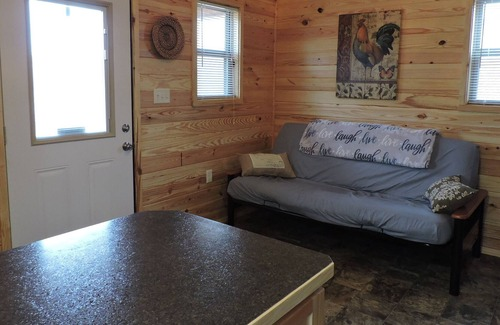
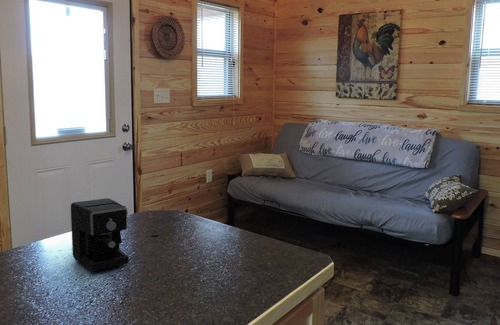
+ coffee maker (126, 226)
